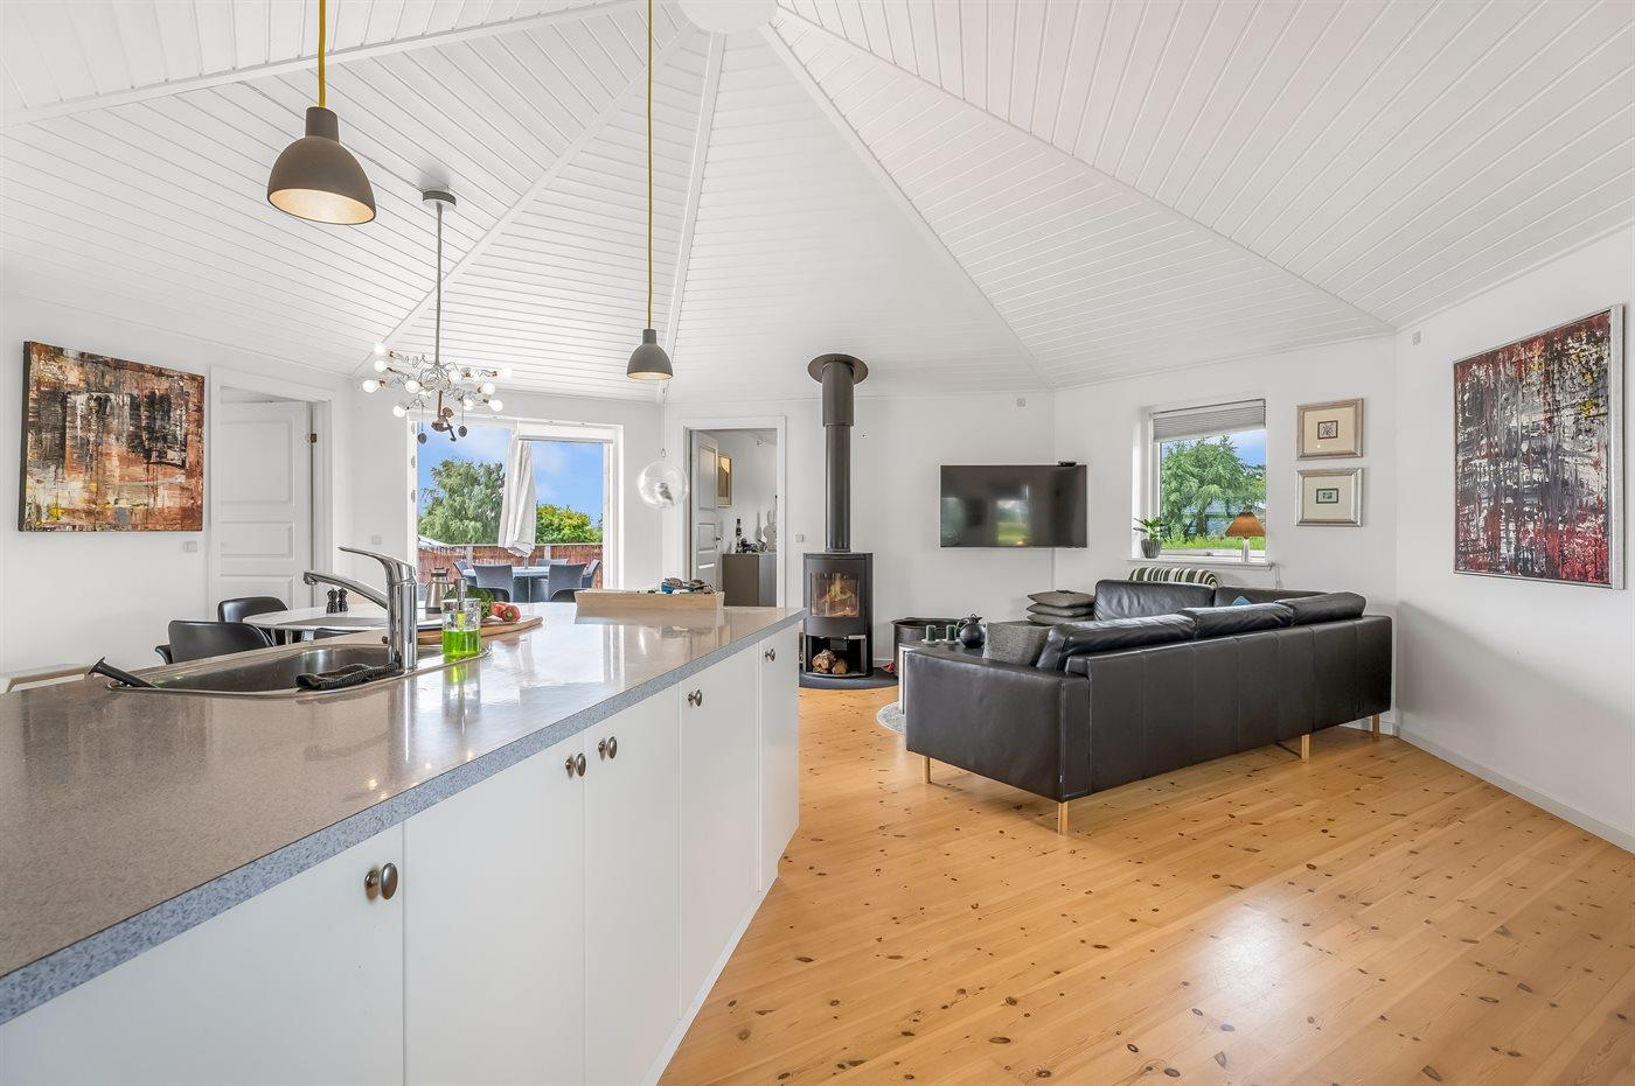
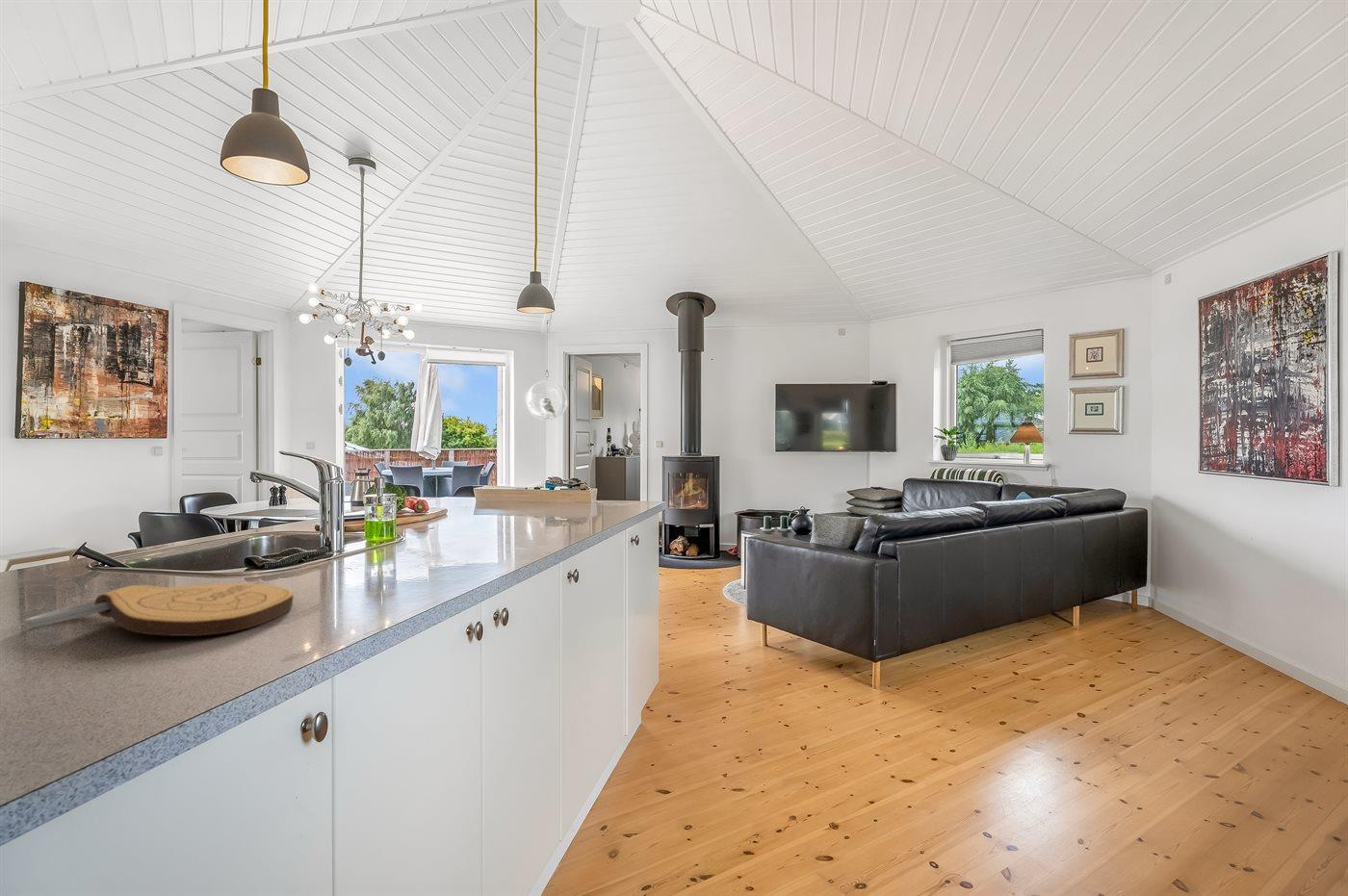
+ key chain (160, 603)
